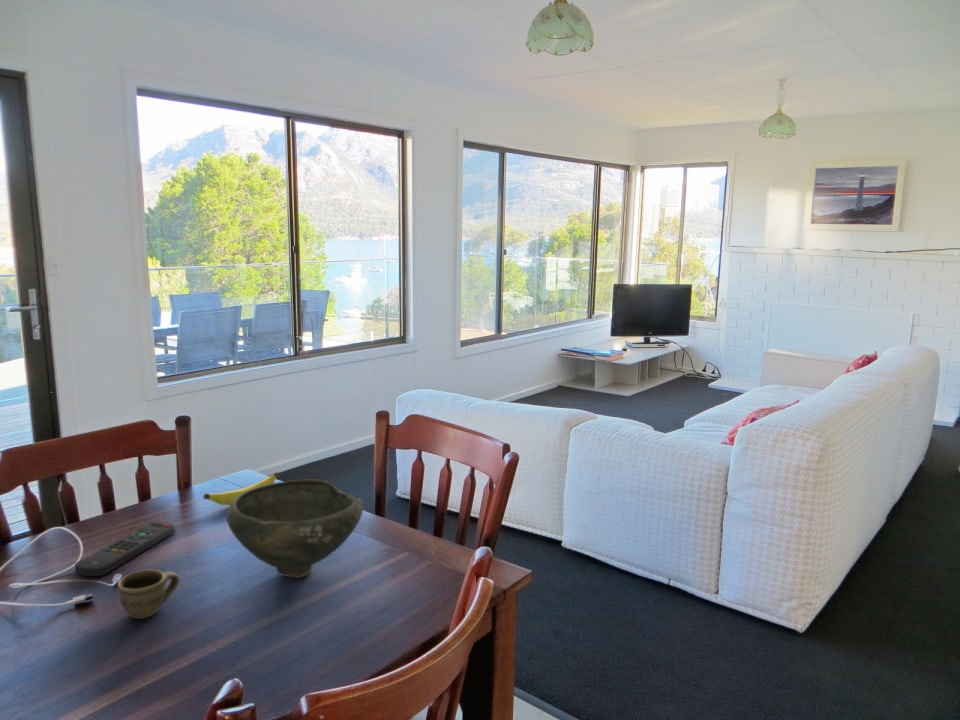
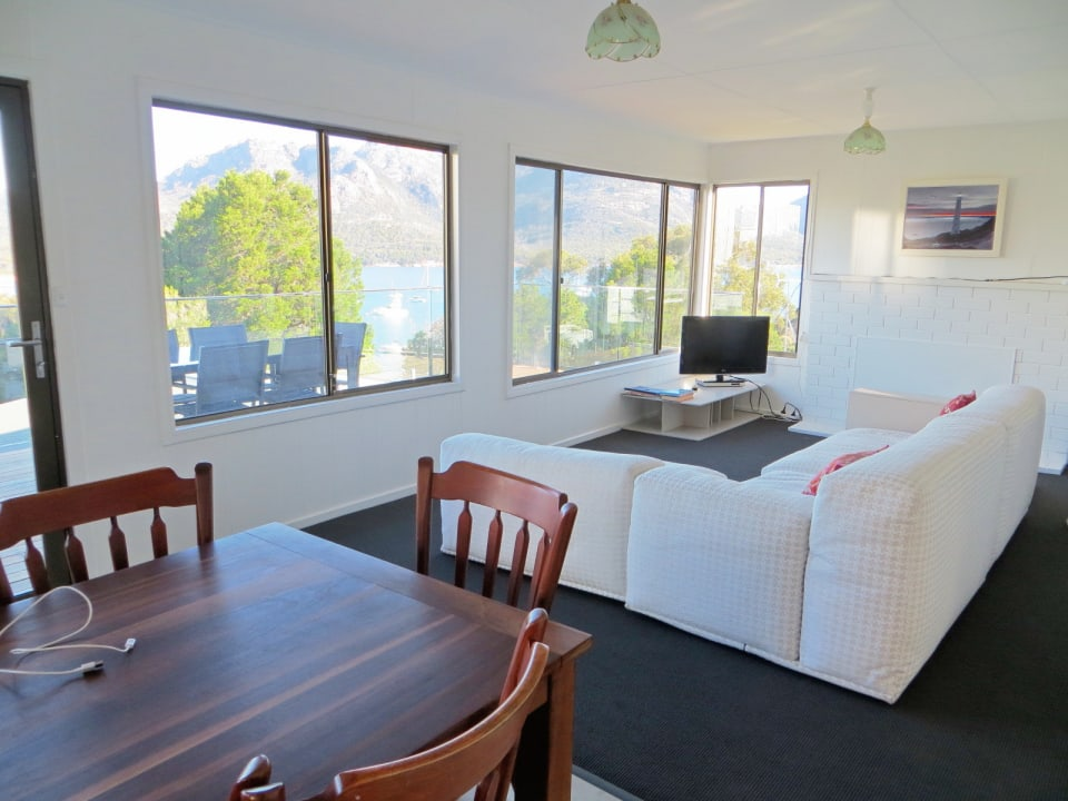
- banana (245, 491)
- remote control (128, 546)
- bowl (297, 536)
- cup (151, 593)
